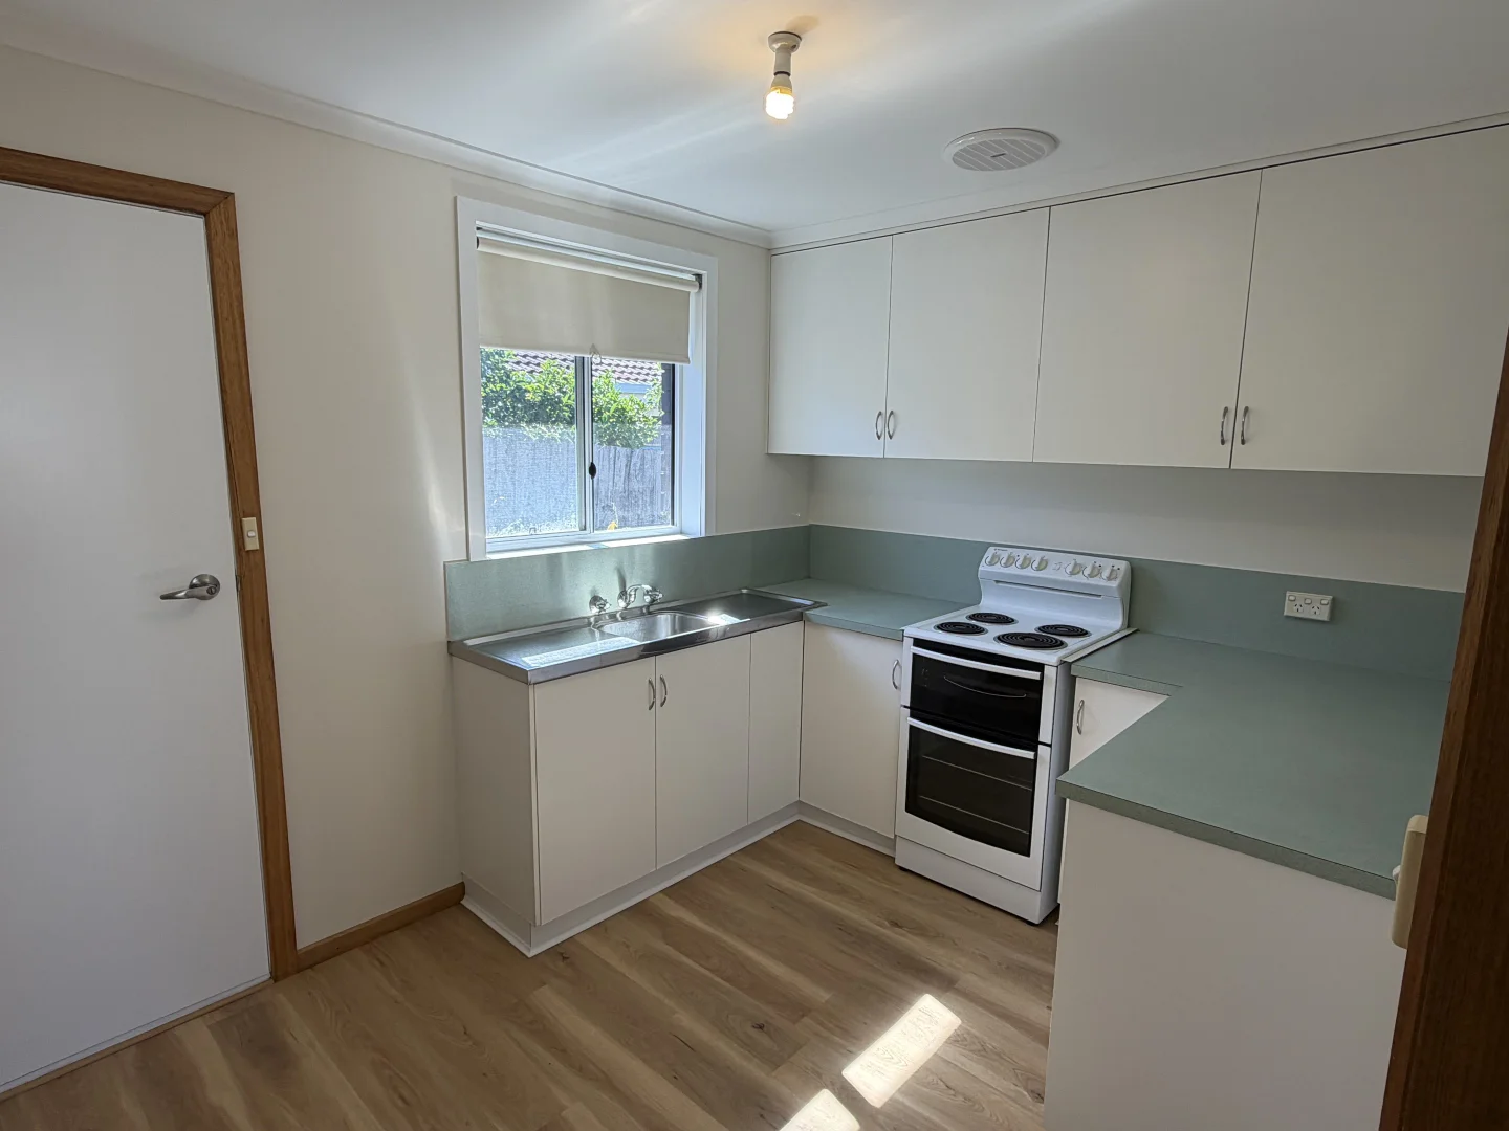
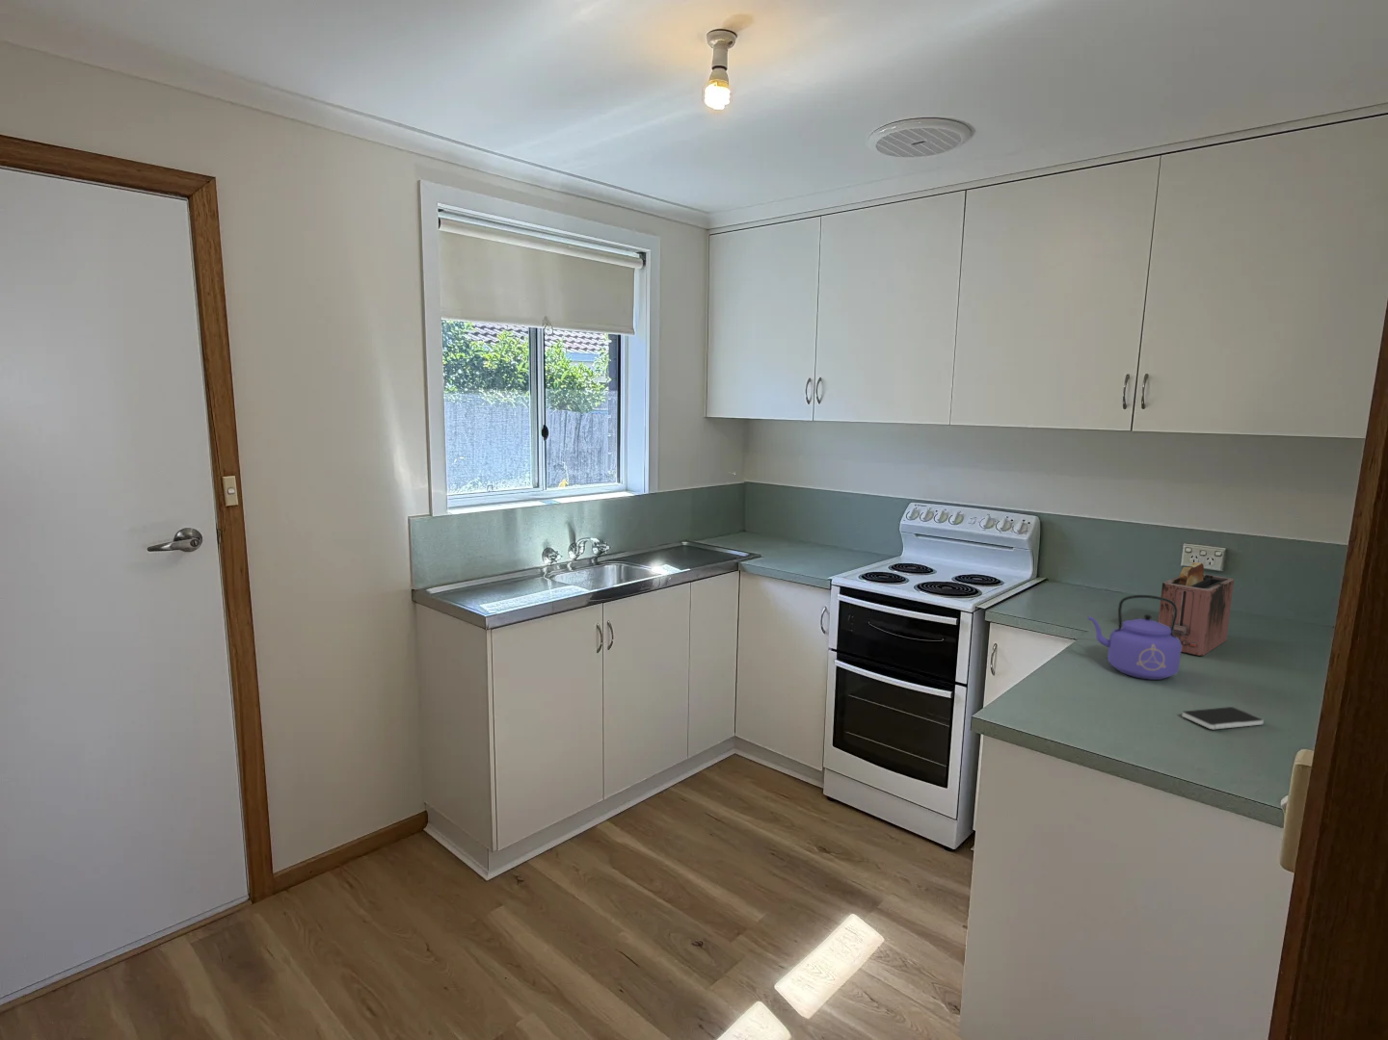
+ kettle (1132, 631)
+ smartphone (1222, 718)
+ toaster (1195, 605)
